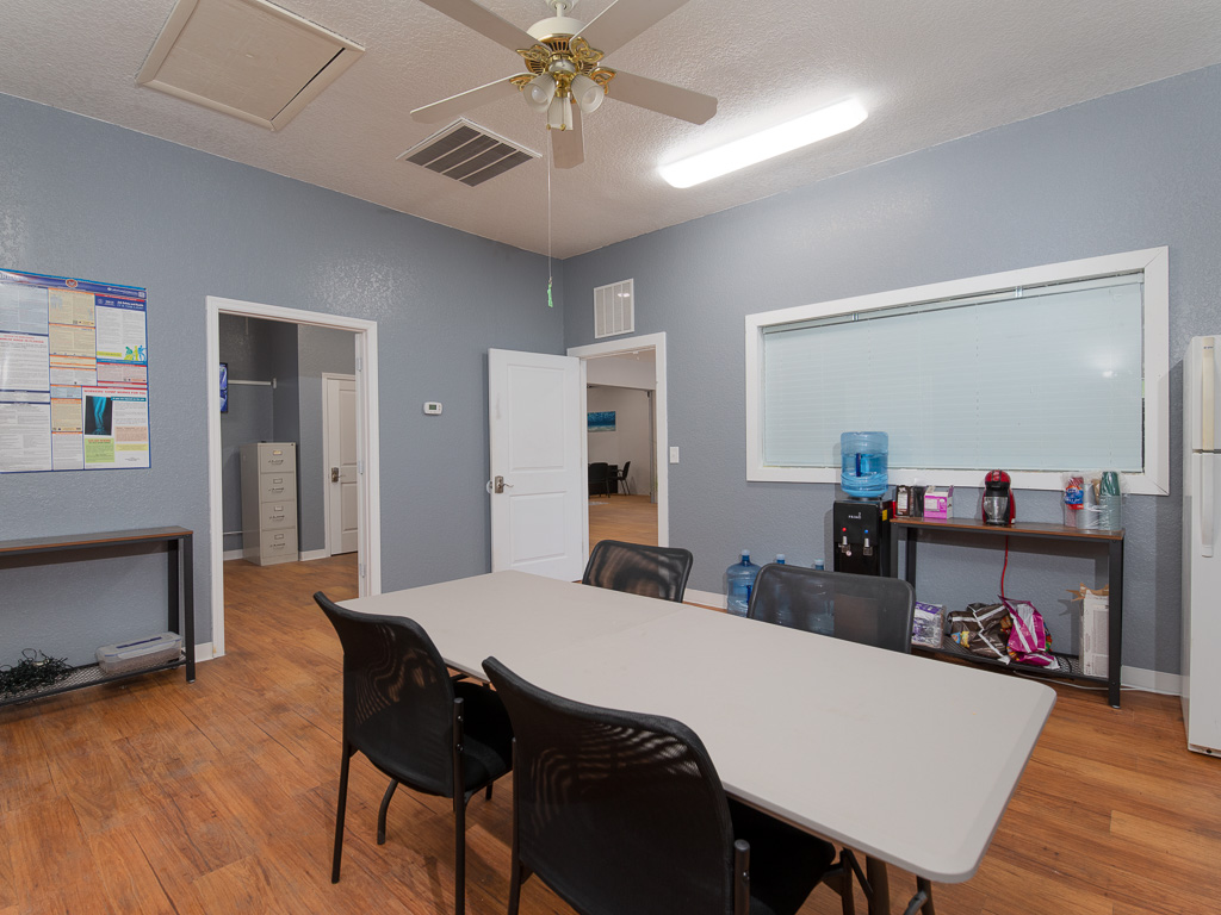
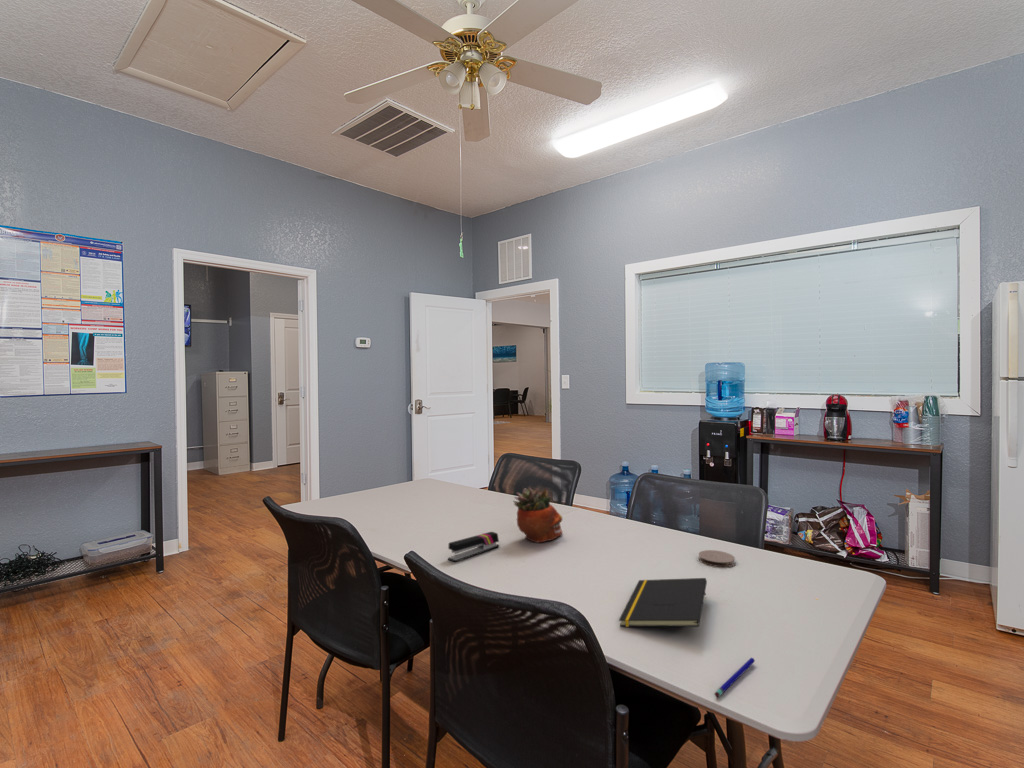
+ pen (735, 676)
+ stapler (474, 544)
+ succulent planter (539, 511)
+ notepad (665, 600)
+ coaster (716, 558)
